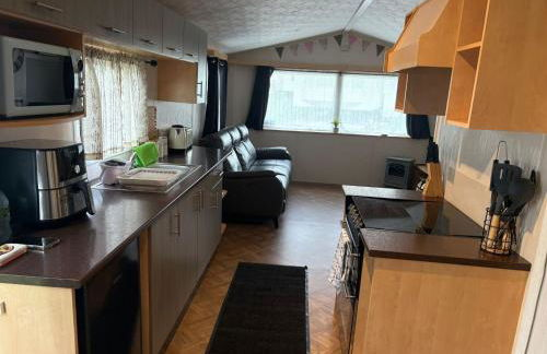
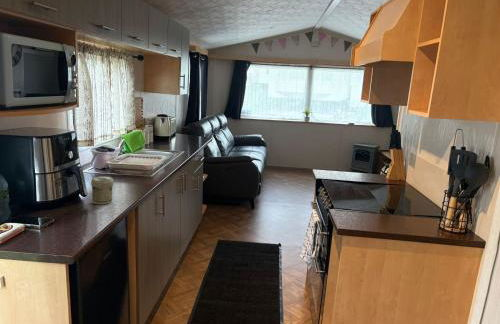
+ jar (102, 190)
